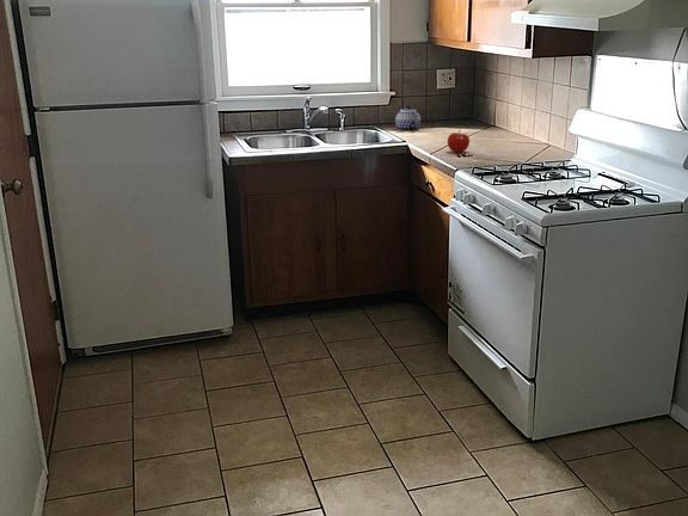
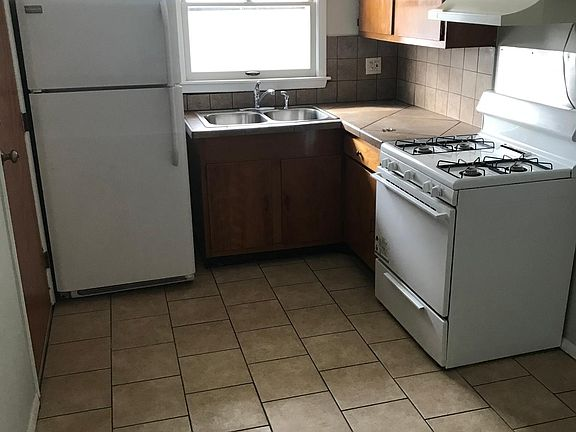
- fruit (457, 141)
- teapot (407, 117)
